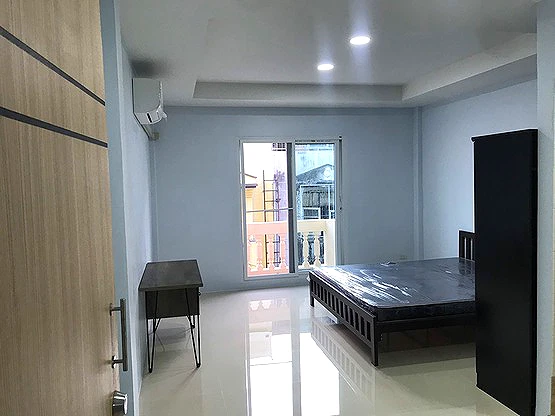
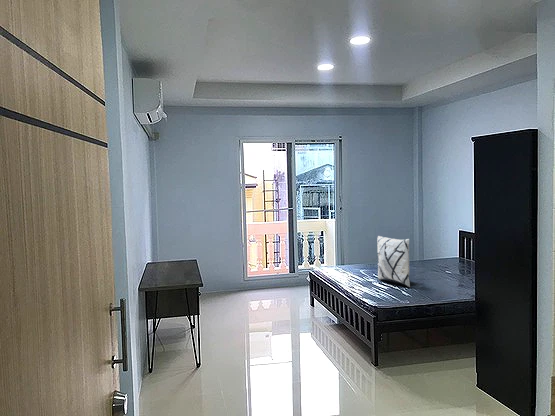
+ decorative pillow (393, 260)
